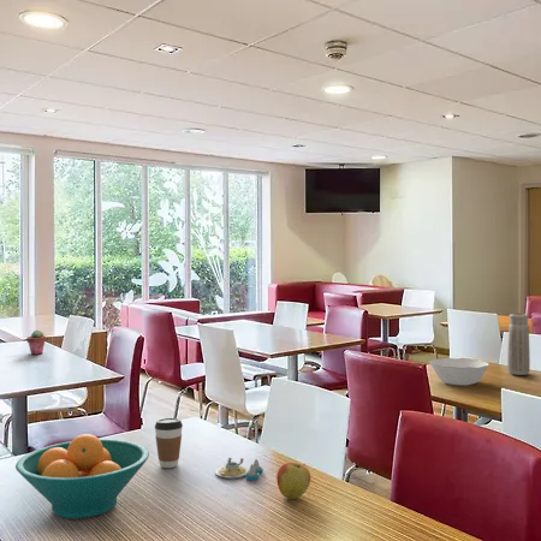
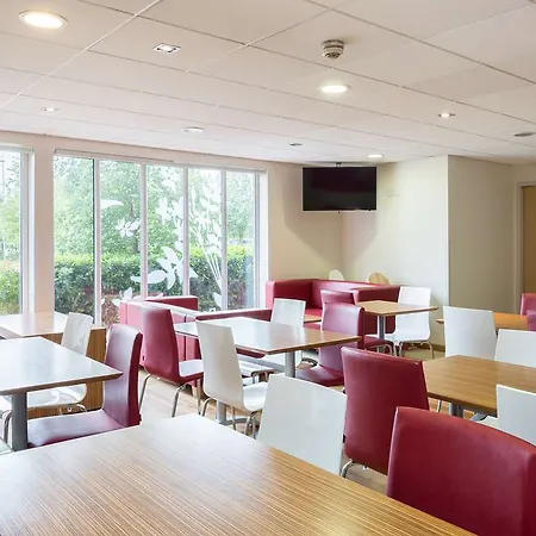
- bowl (458, 371)
- potted succulent (36, 341)
- fruit bowl (84, 470)
- salt and pepper shaker set (238, 466)
- coffee cup (168, 442)
- vase (518, 344)
- apple (293, 478)
